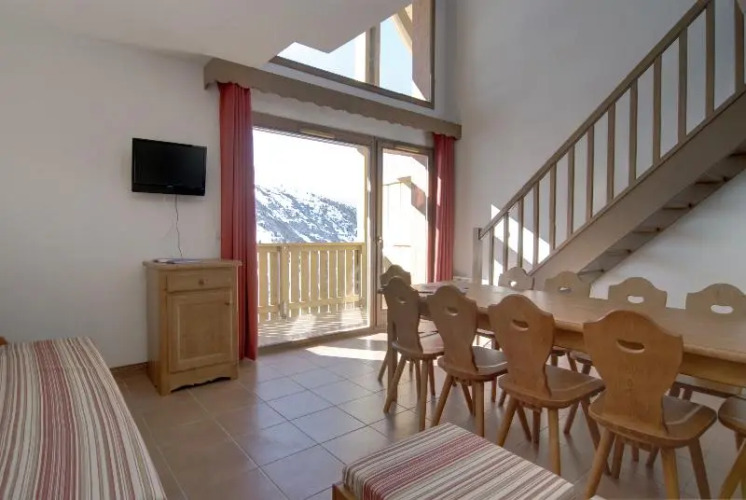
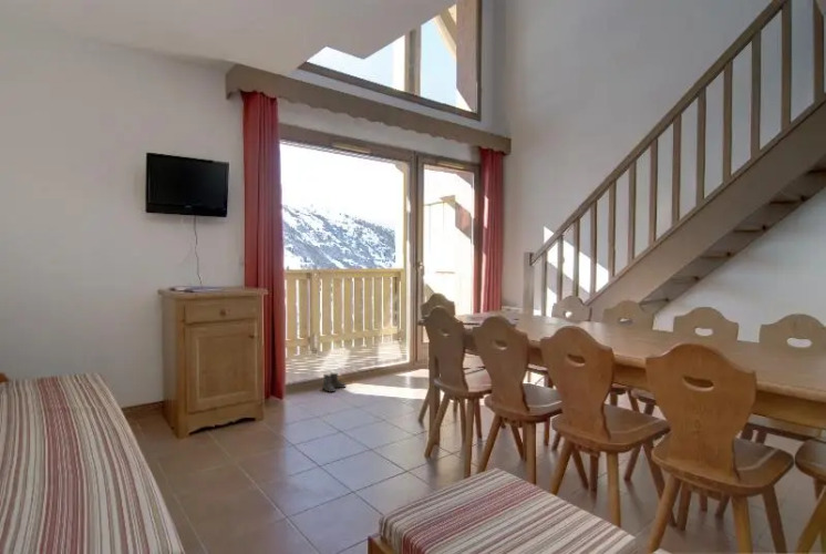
+ boots (332, 381)
